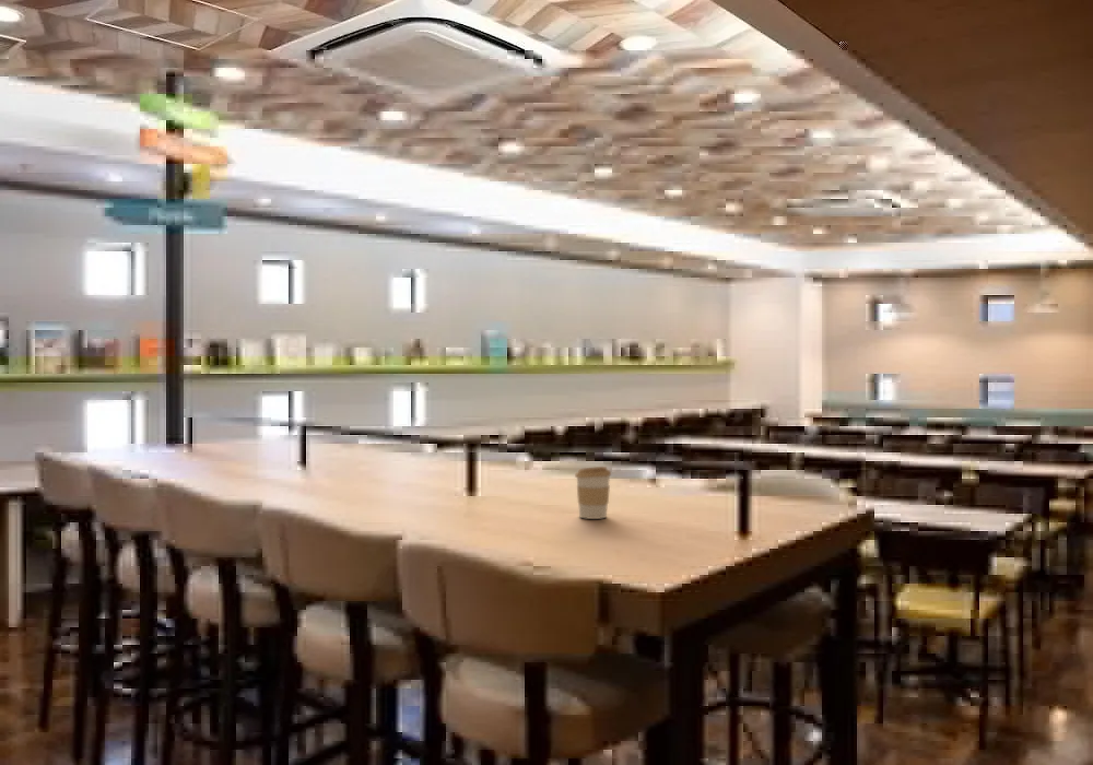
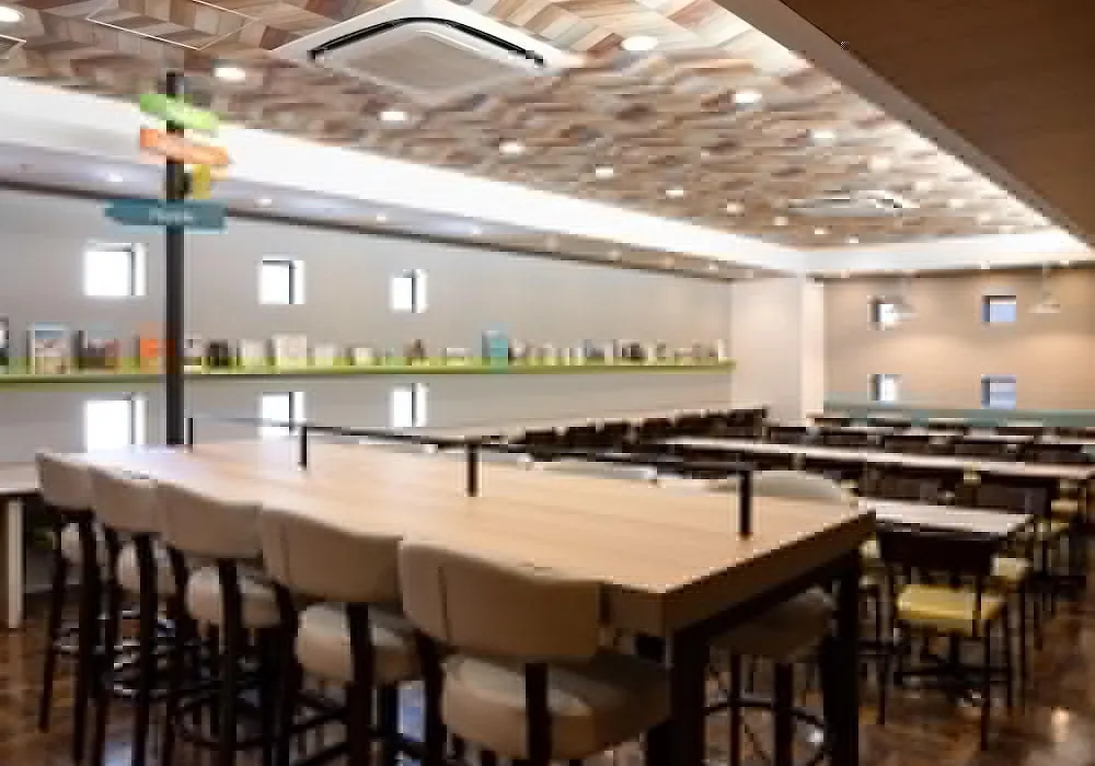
- coffee cup (592, 491)
